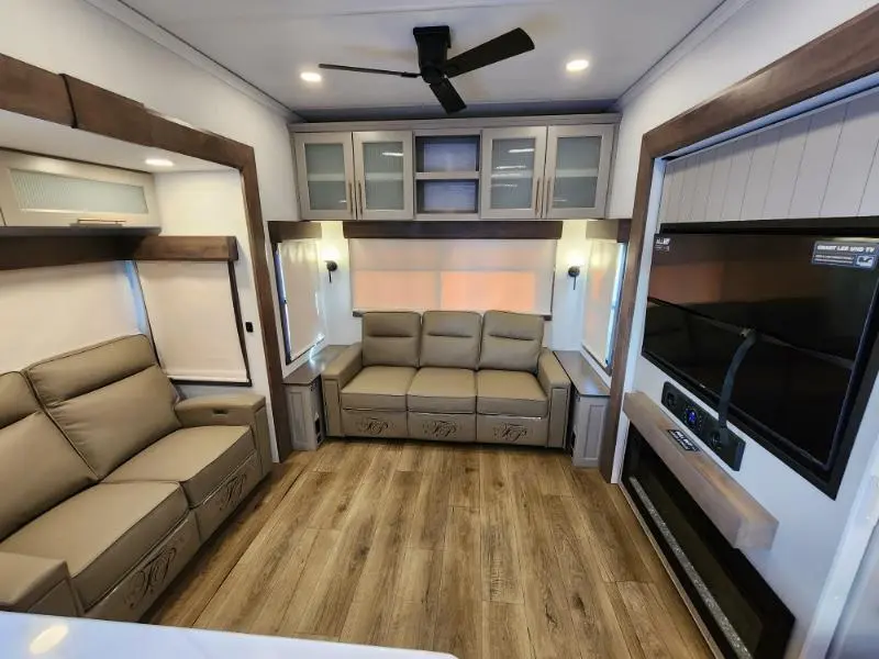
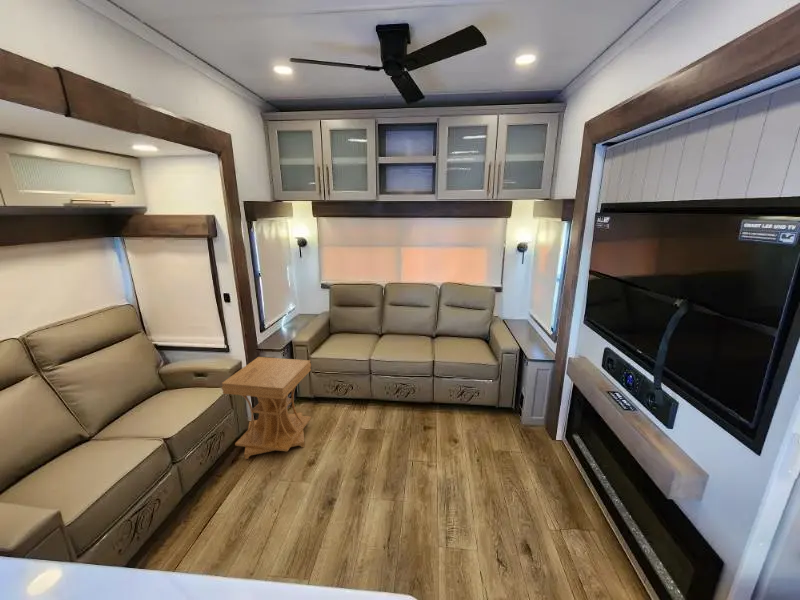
+ side table (272, 404)
